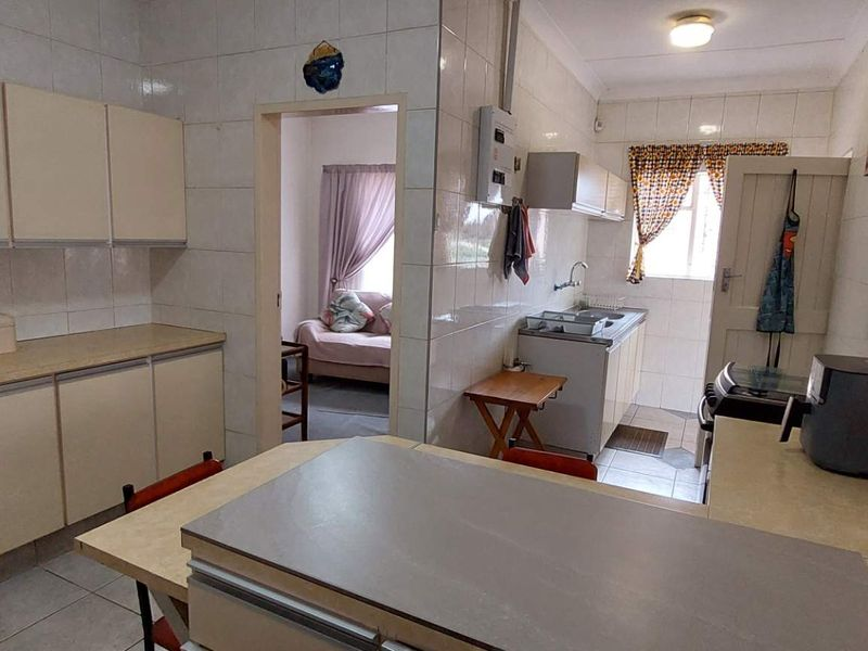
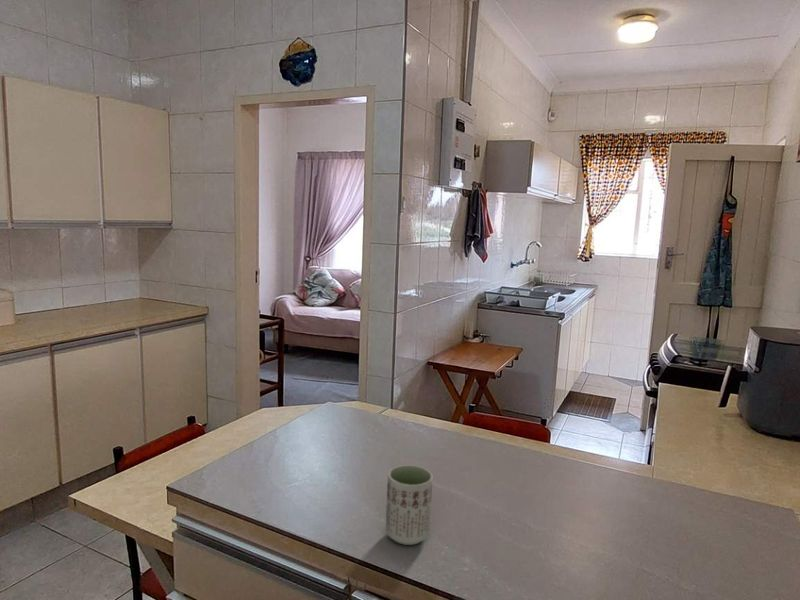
+ cup (408, 505)
